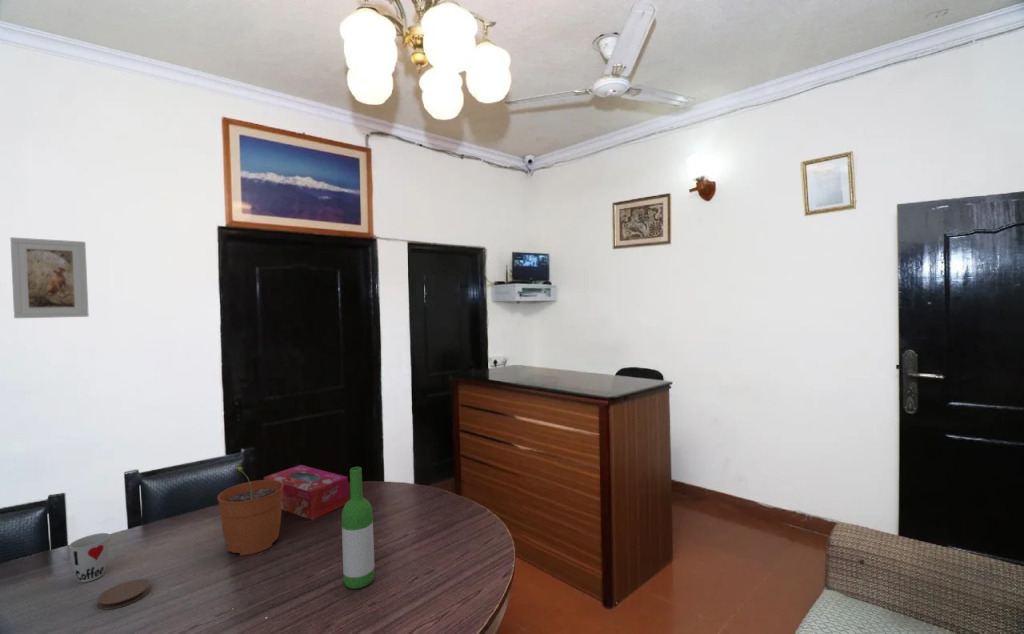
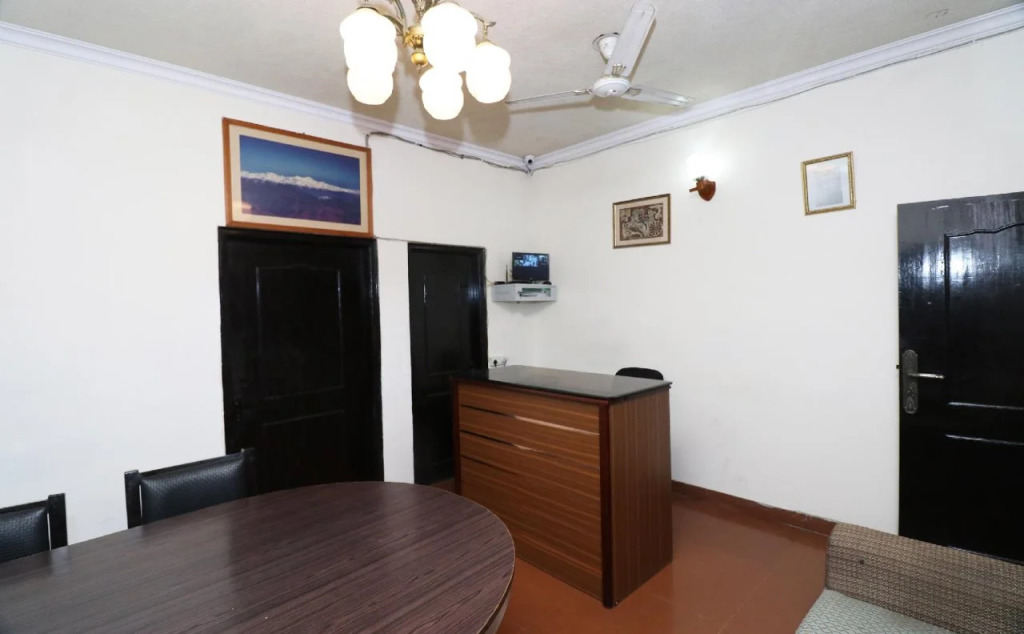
- plant pot (251, 503)
- tissue box (306, 490)
- cup (90, 558)
- wine bottle (357, 525)
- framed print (51, 278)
- coaster (124, 593)
